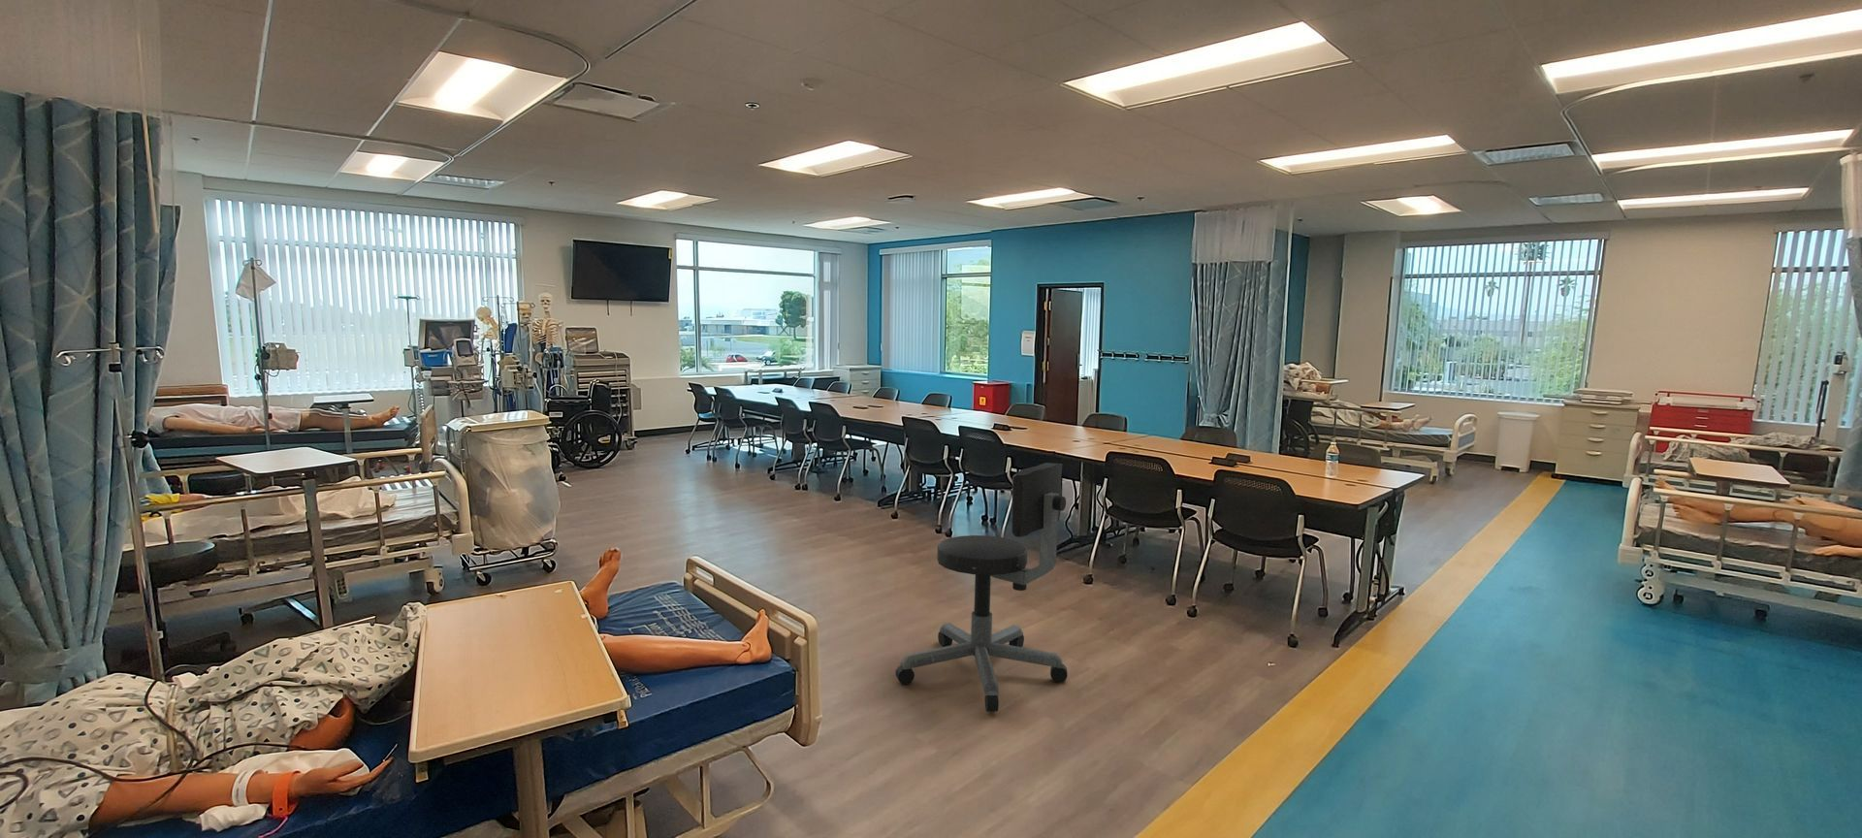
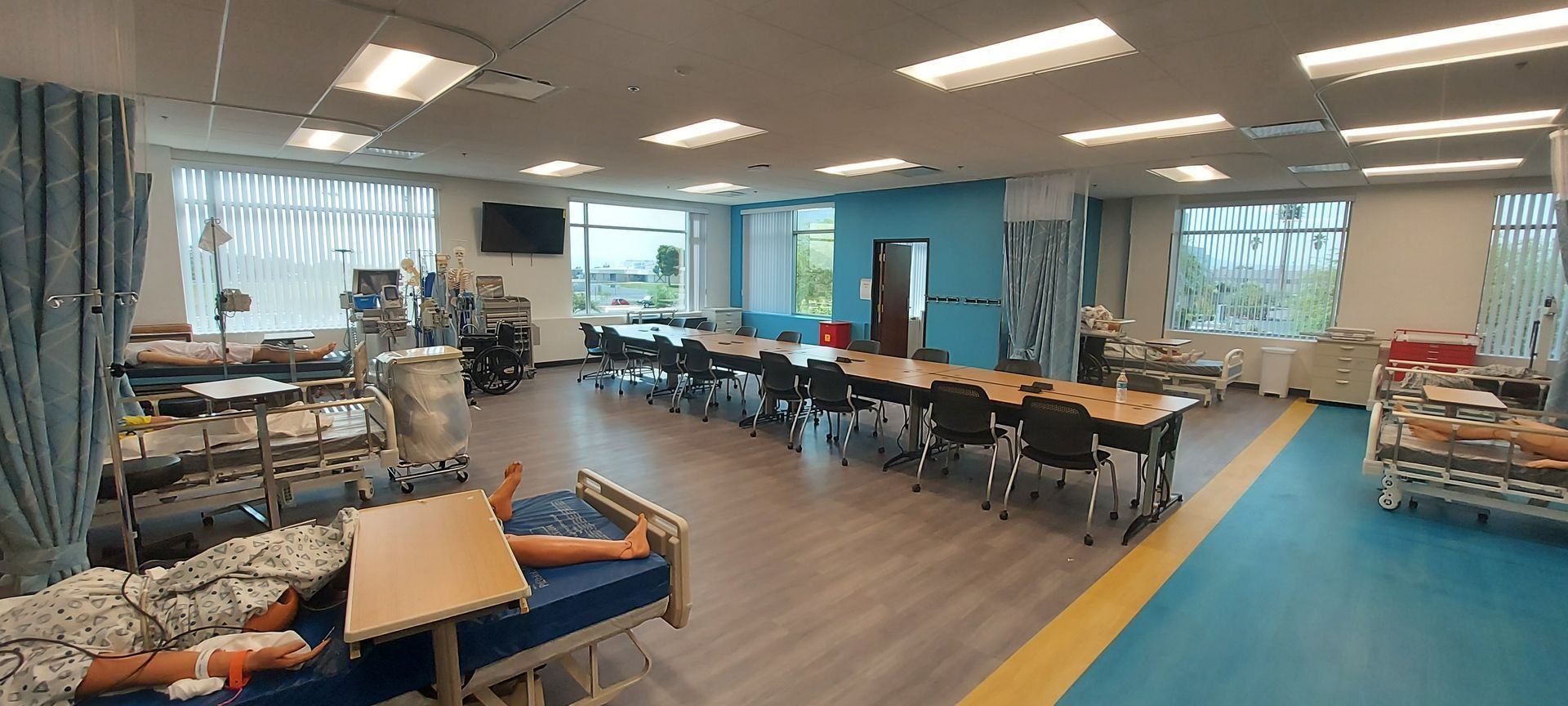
- office chair (989, 566)
